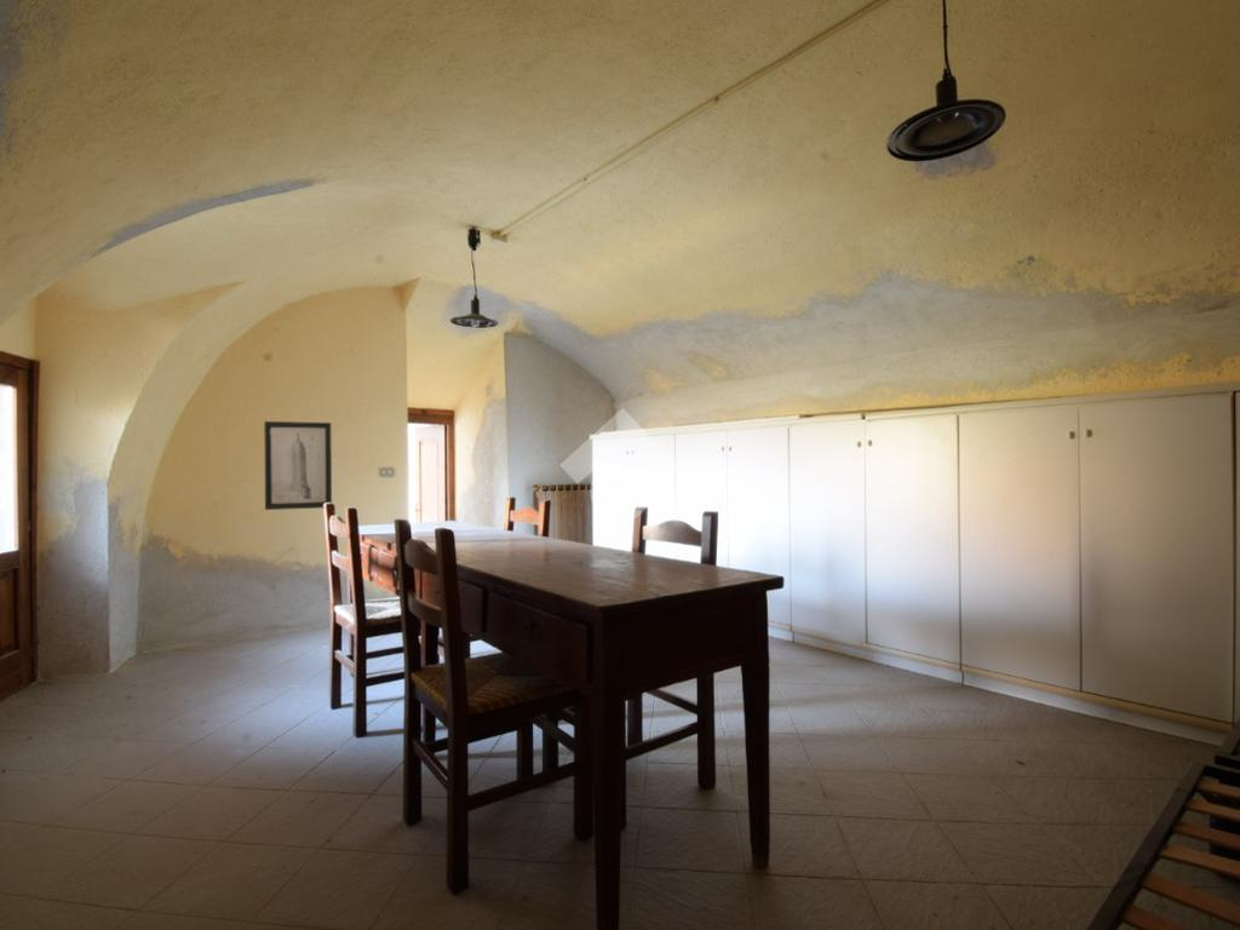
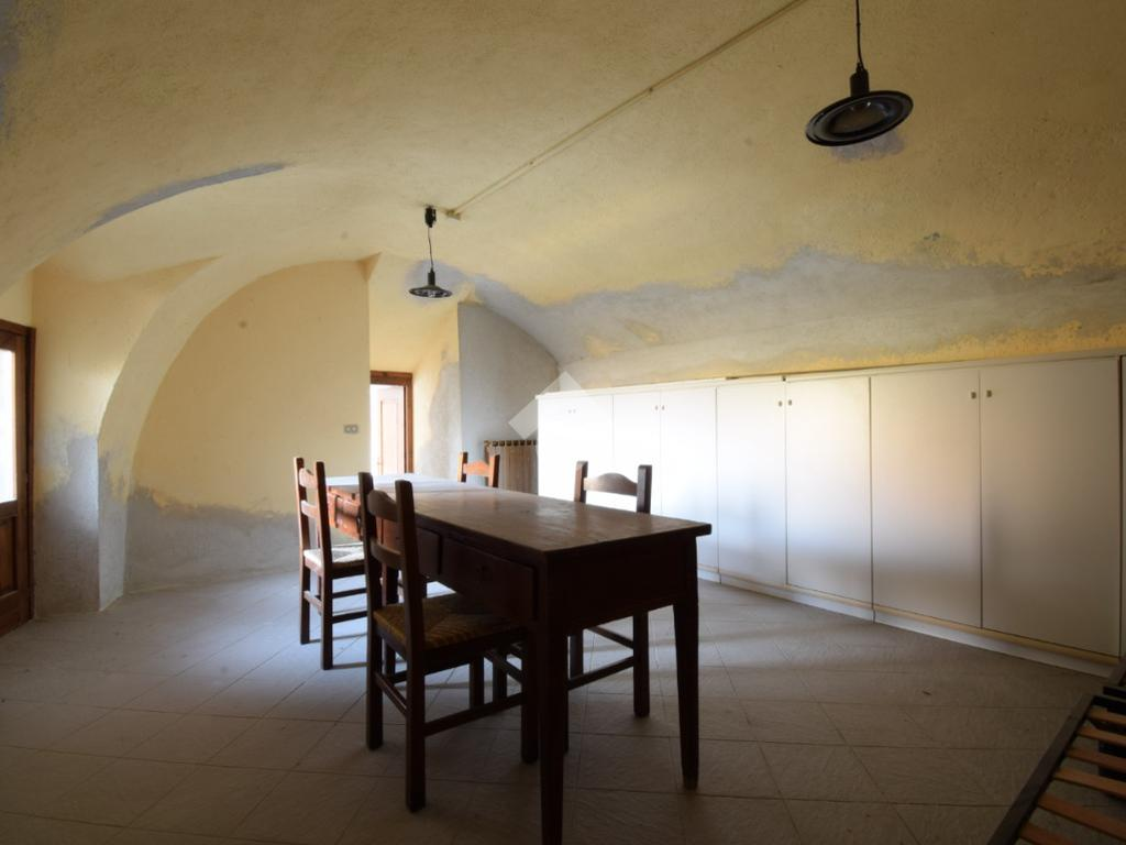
- wall art (298, 465)
